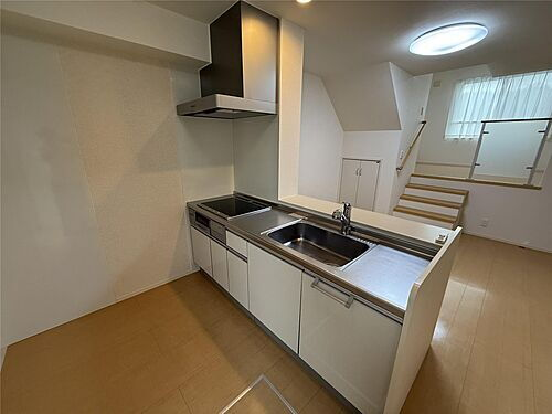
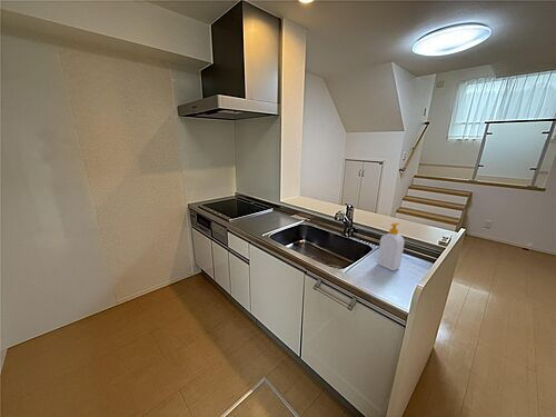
+ soap bottle (391, 245)
